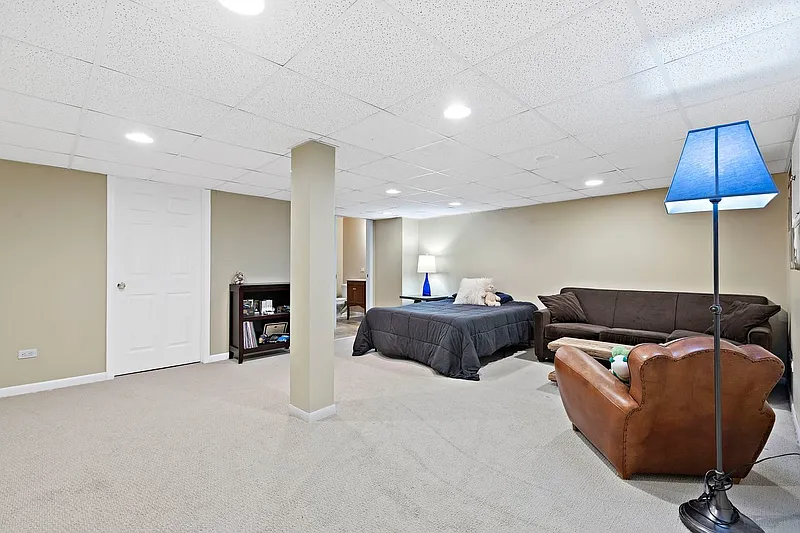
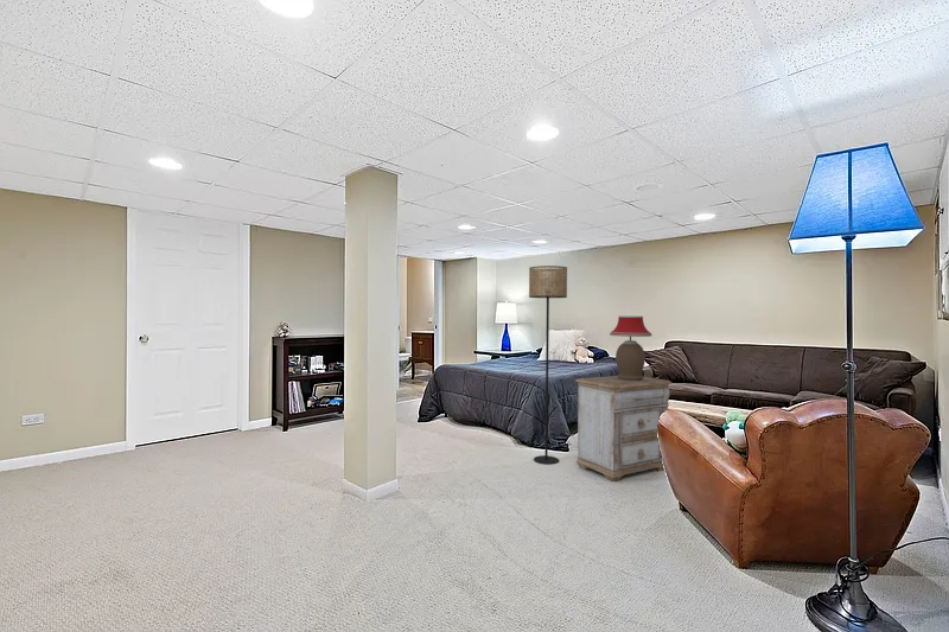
+ floor lamp (547, 364)
+ nightstand (622, 423)
+ table lamp (630, 346)
